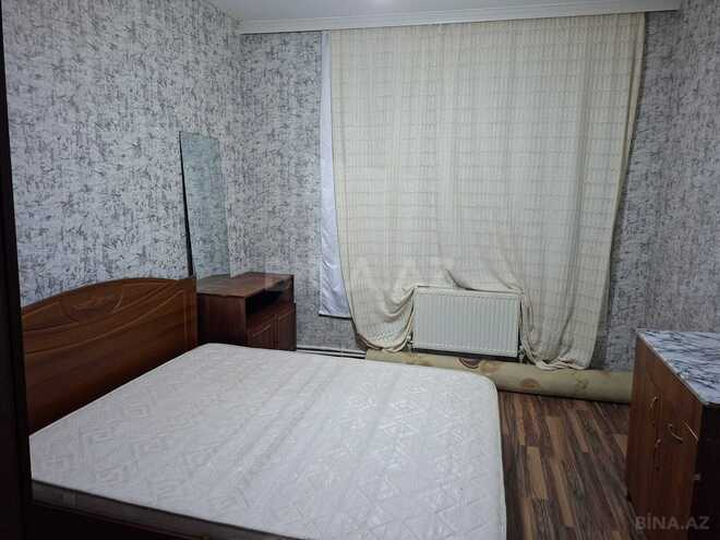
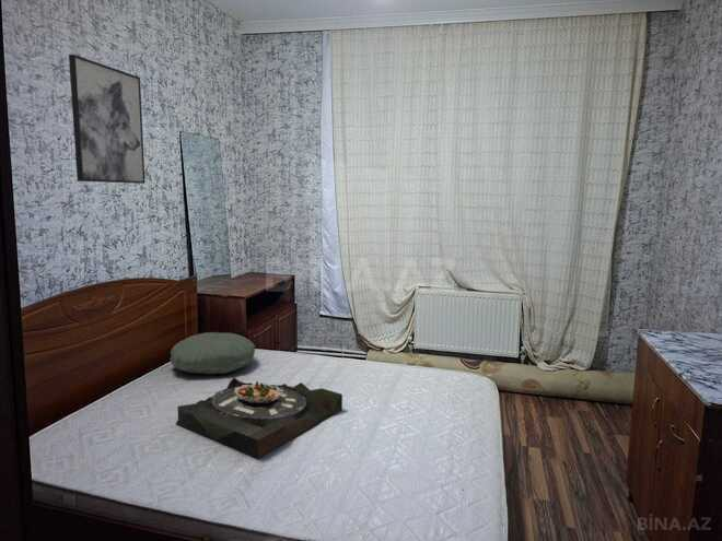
+ wall art (110, 126)
+ serving tray (261, 398)
+ pillow (213, 351)
